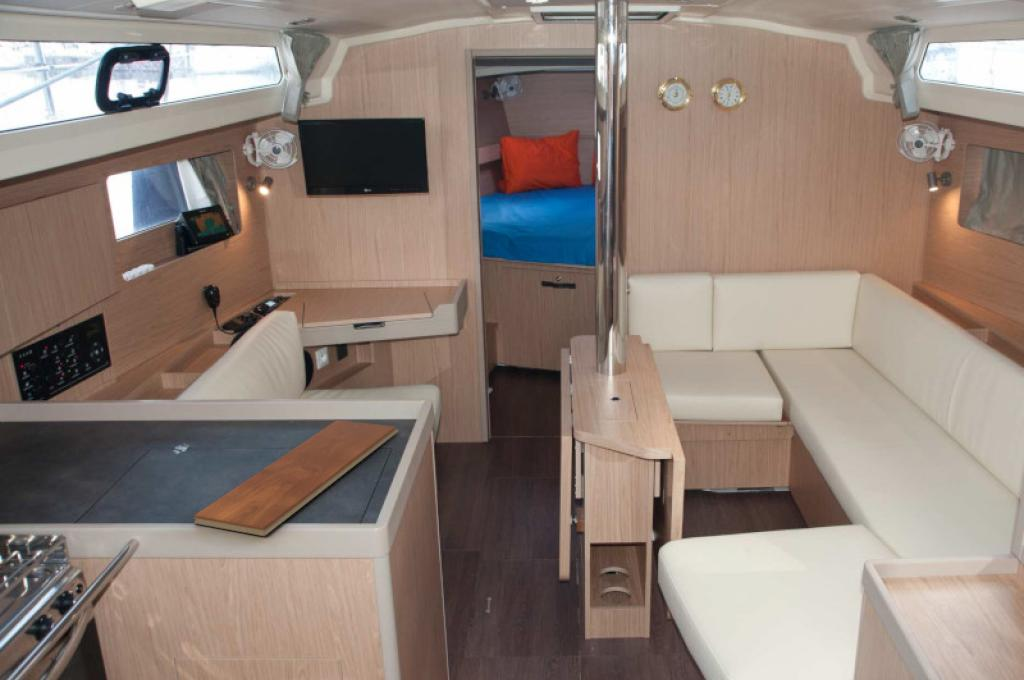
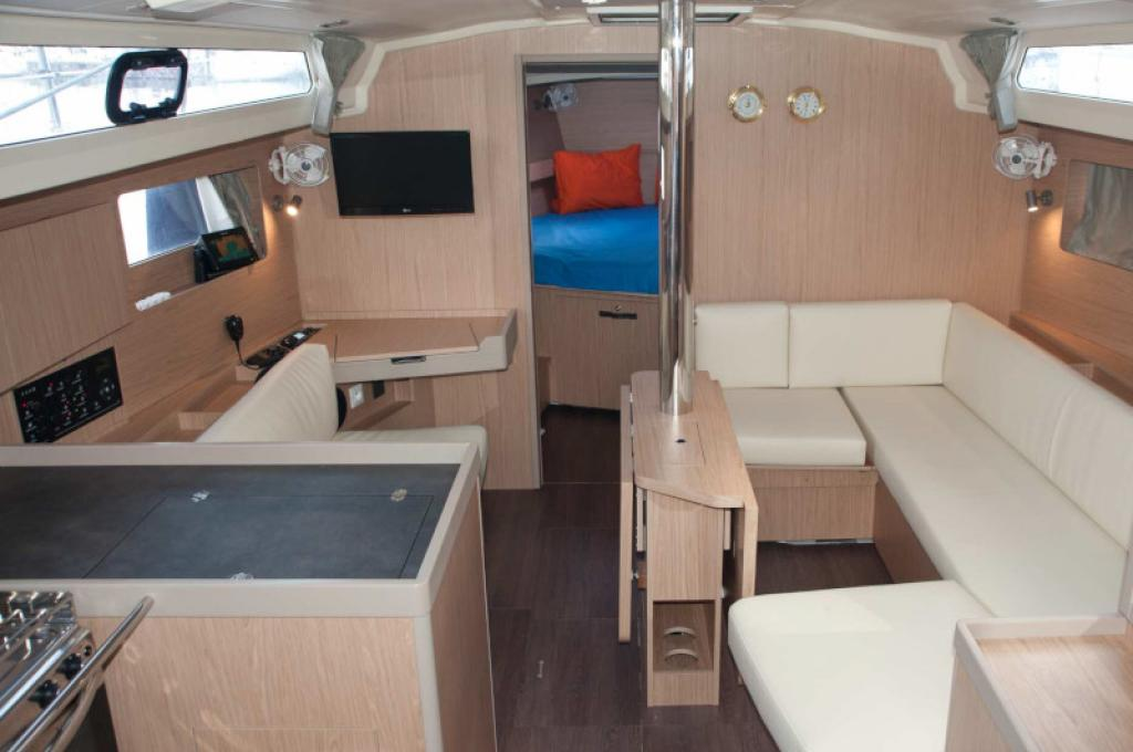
- chopping board (306, 470)
